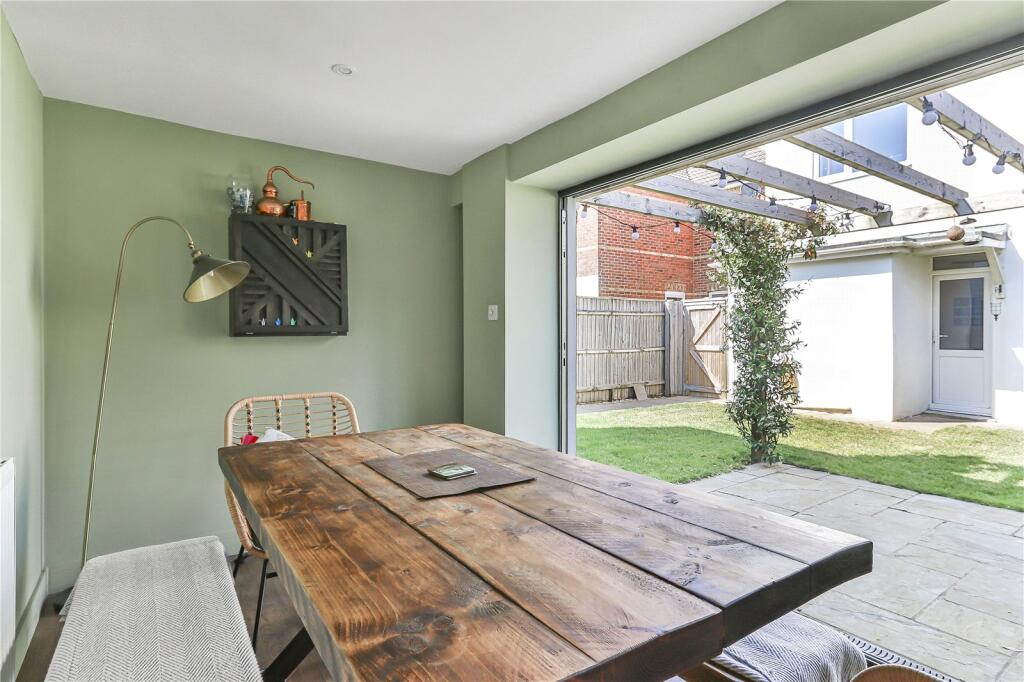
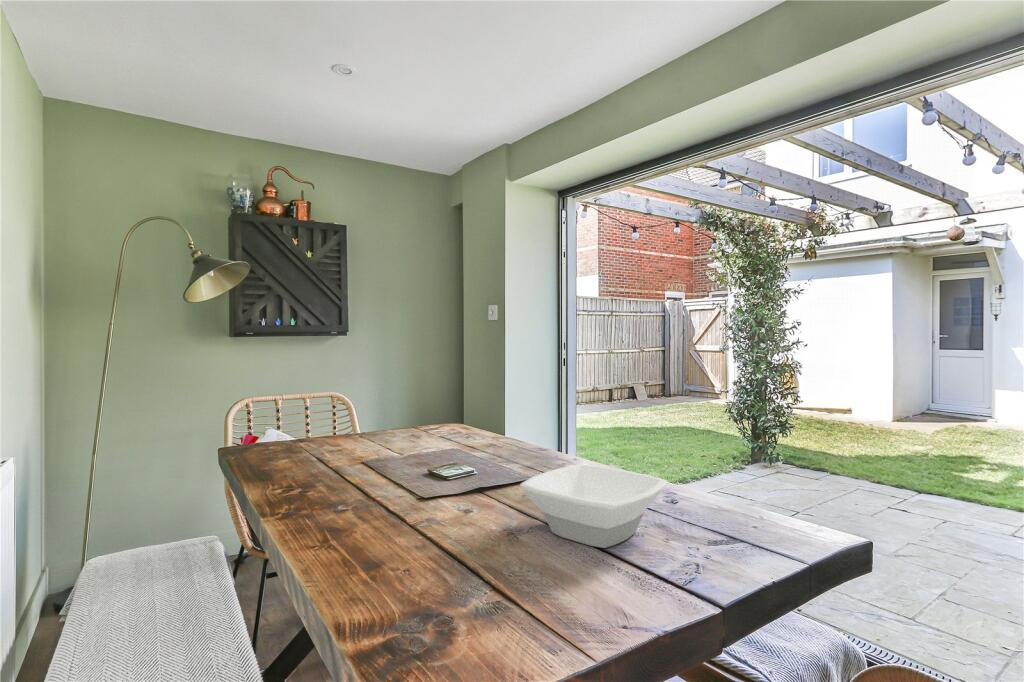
+ bowl (594, 506)
